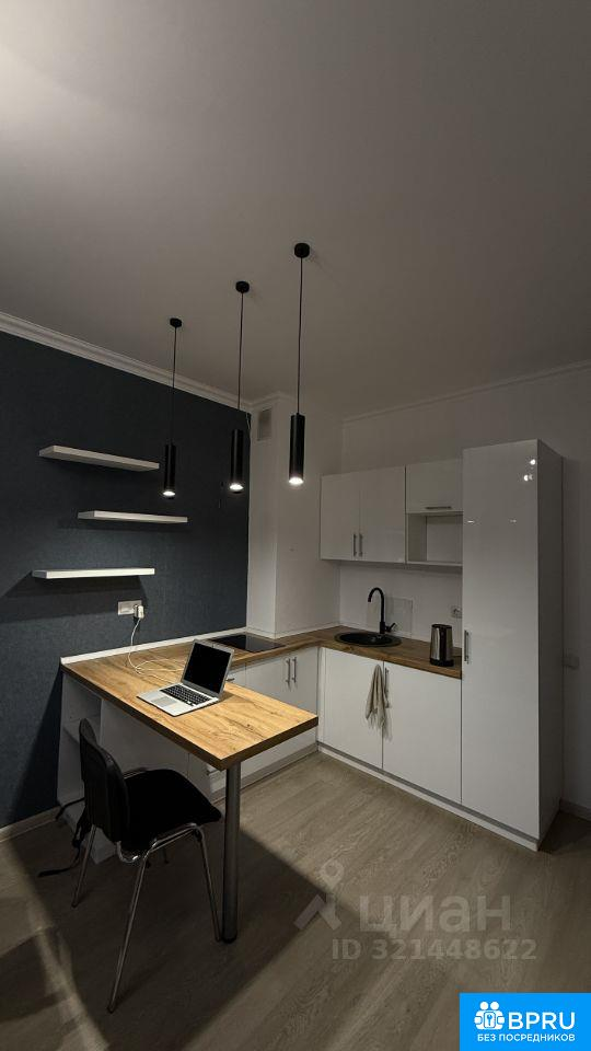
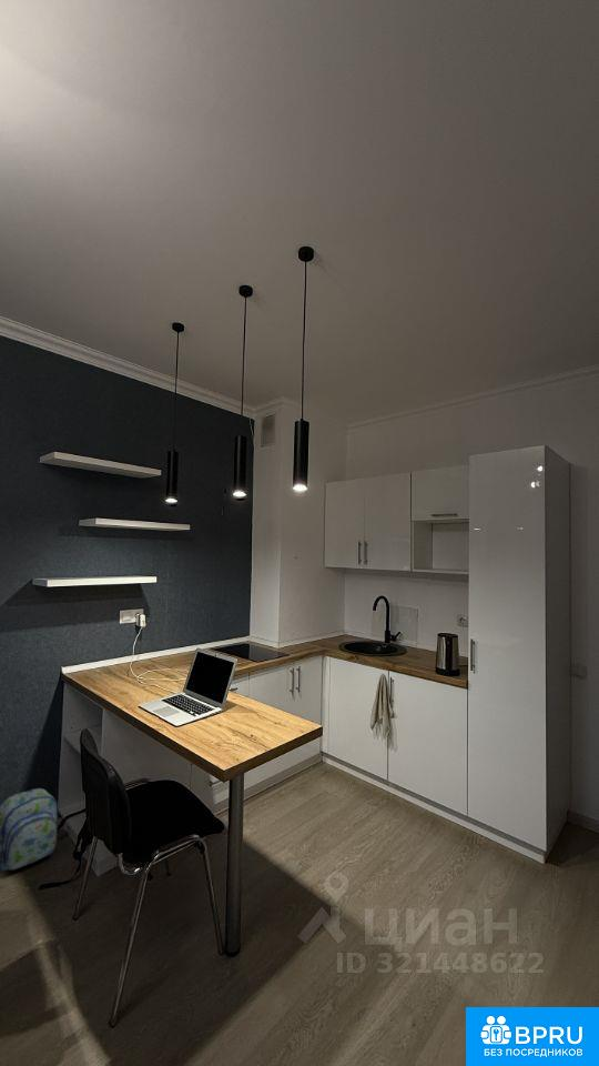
+ backpack (29, 827)
